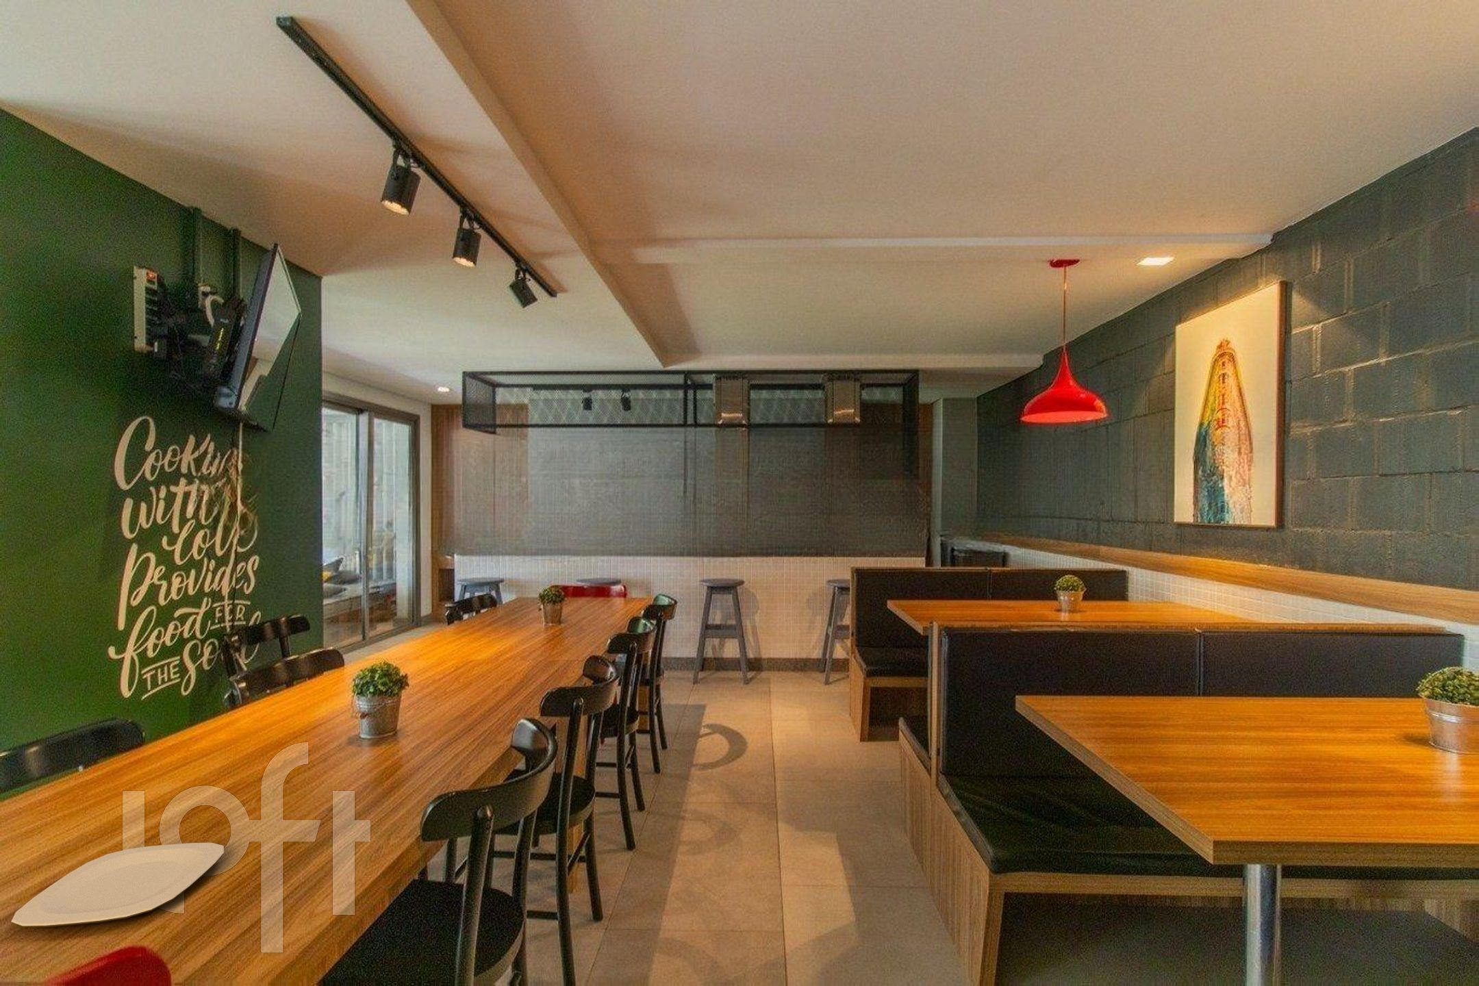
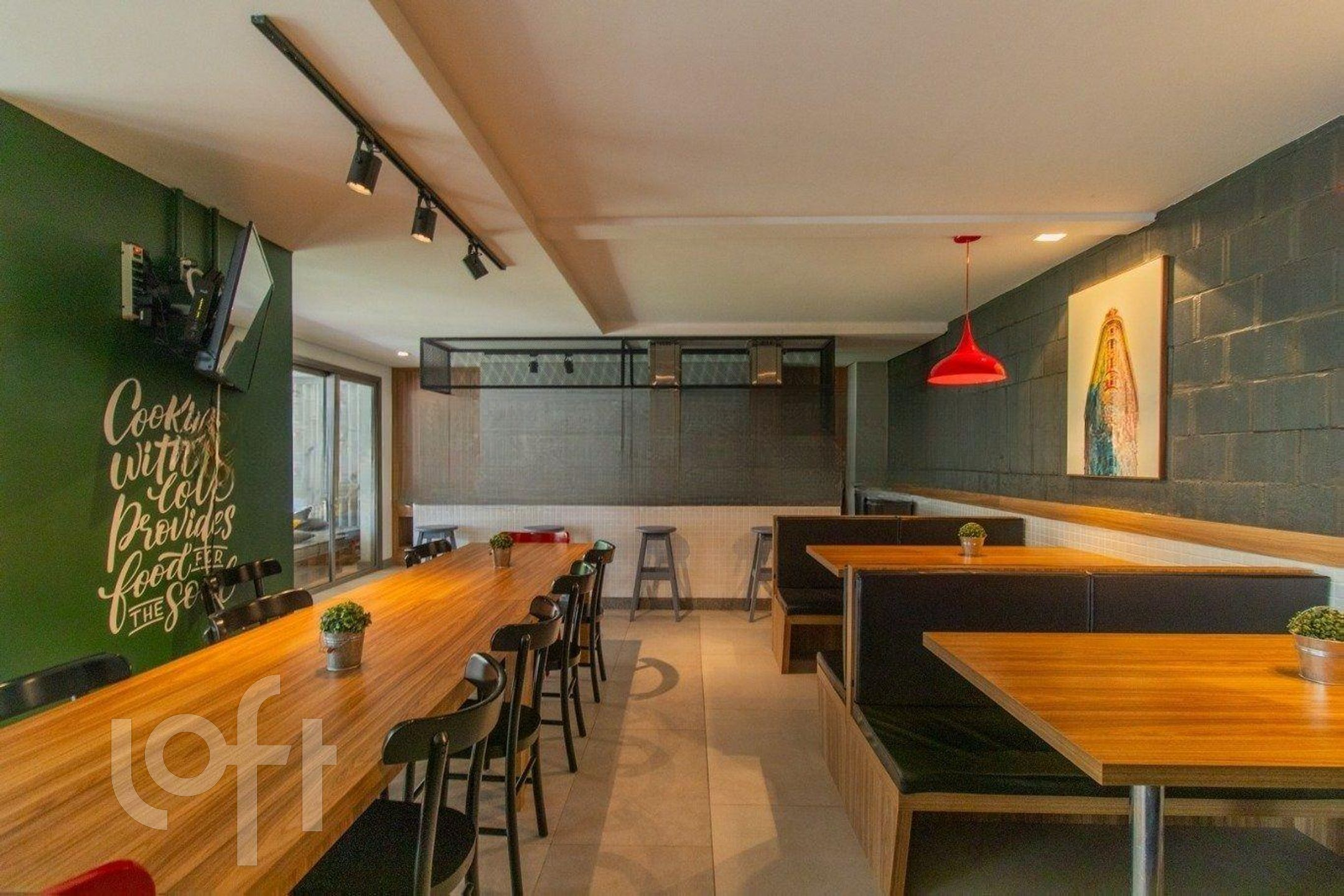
- plate (128, 884)
